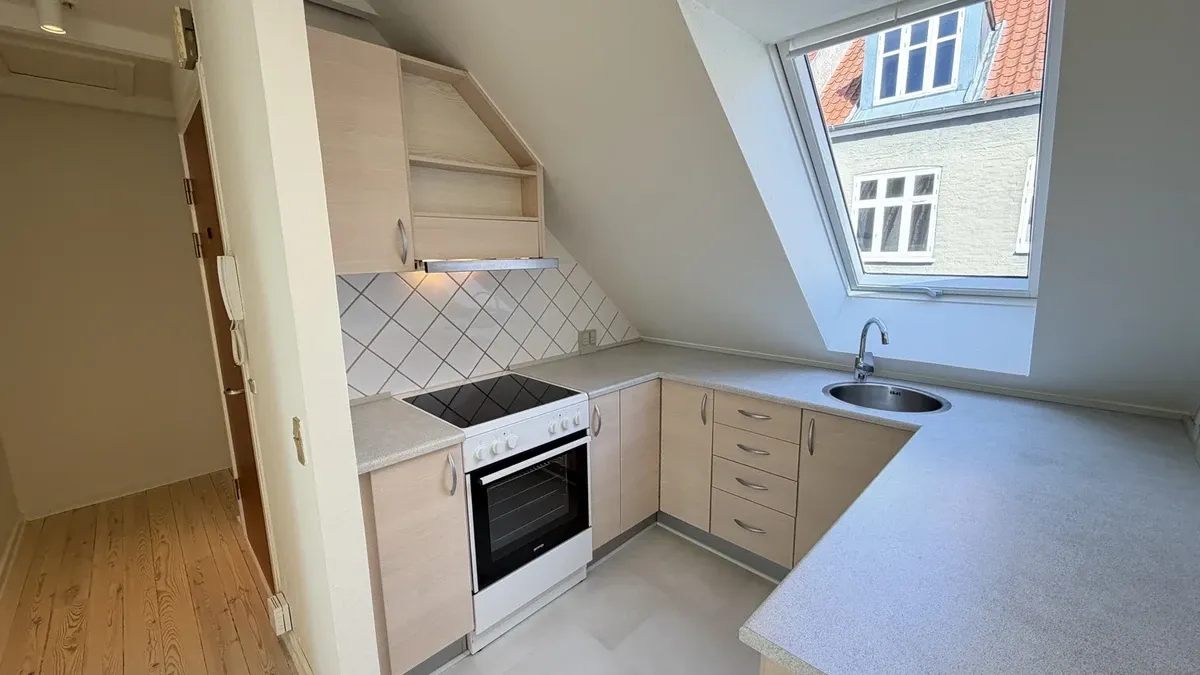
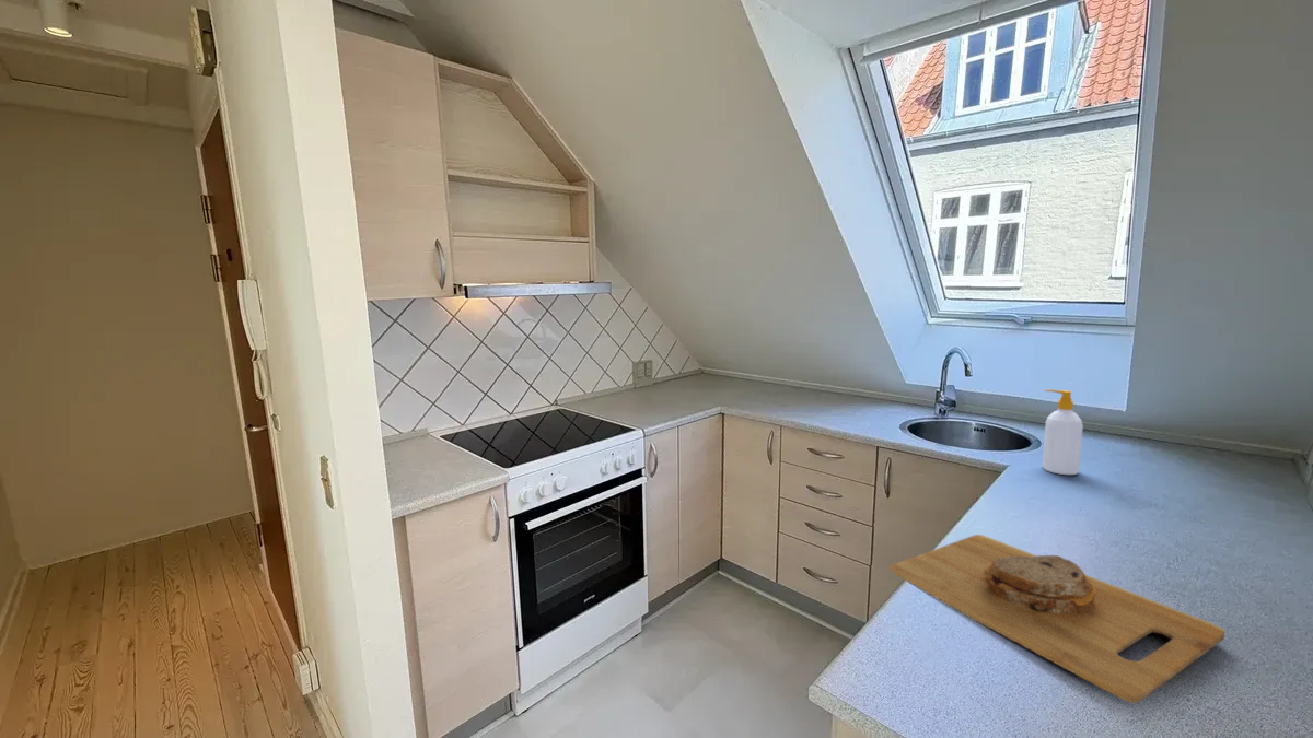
+ soap bottle (1061, 431)
+ cutting board (1038, 579)
